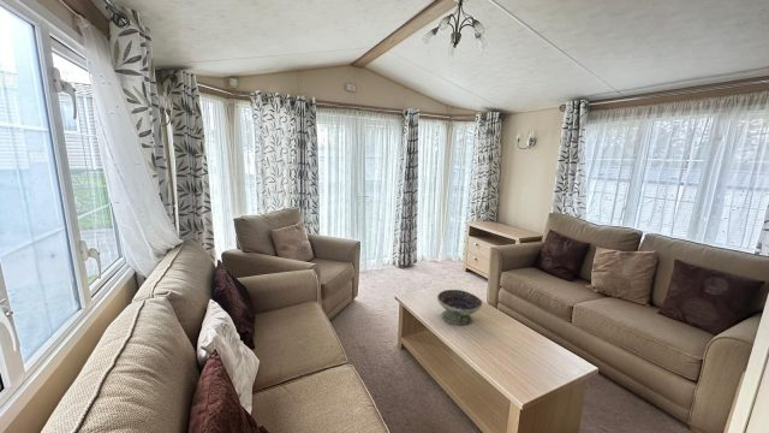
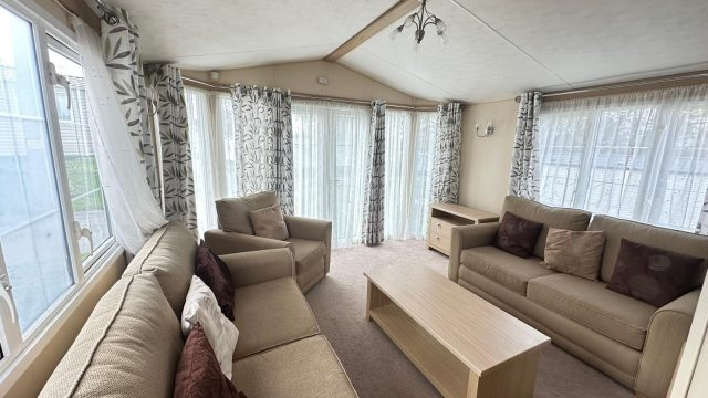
- decorative bowl (459, 308)
